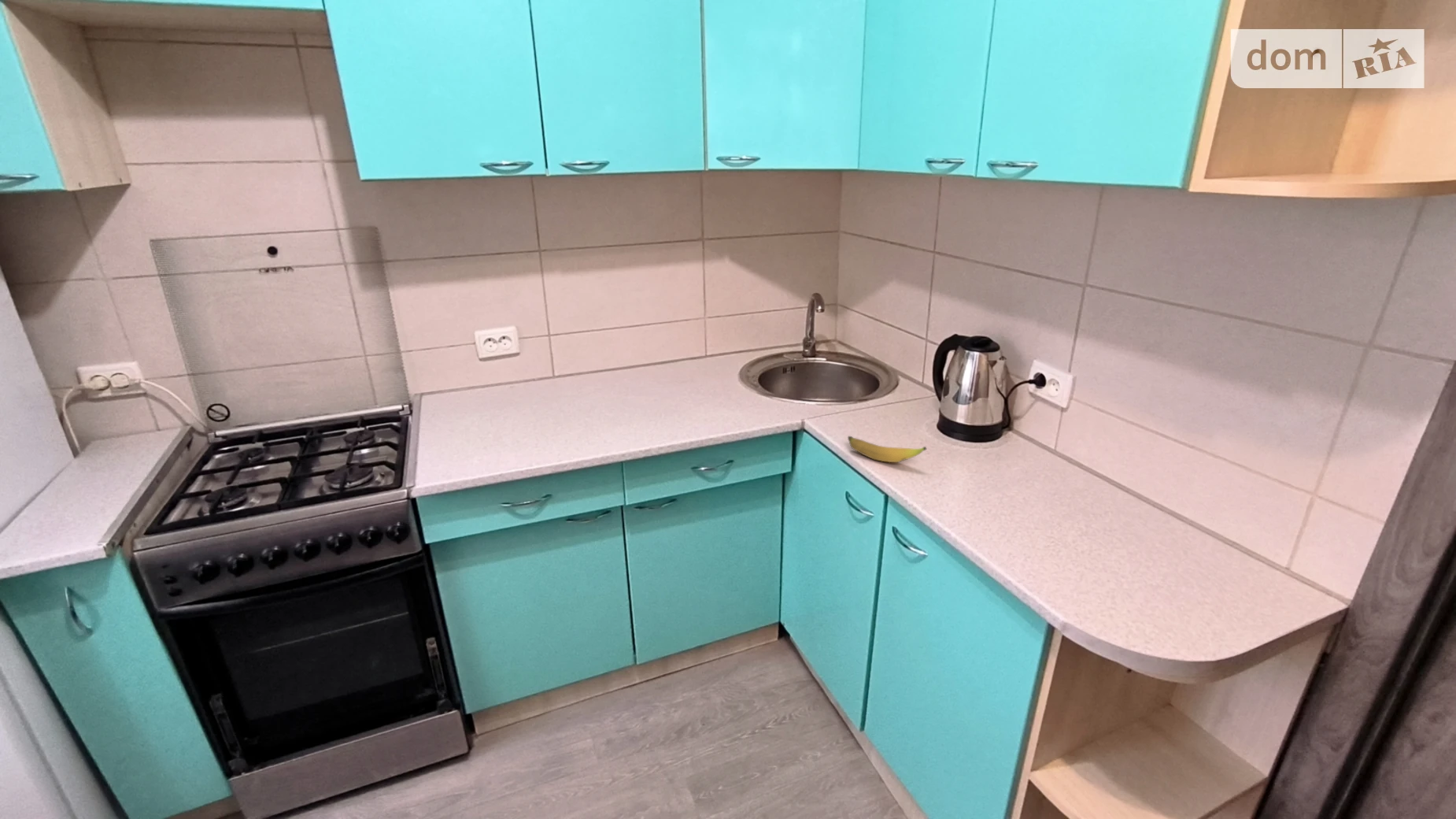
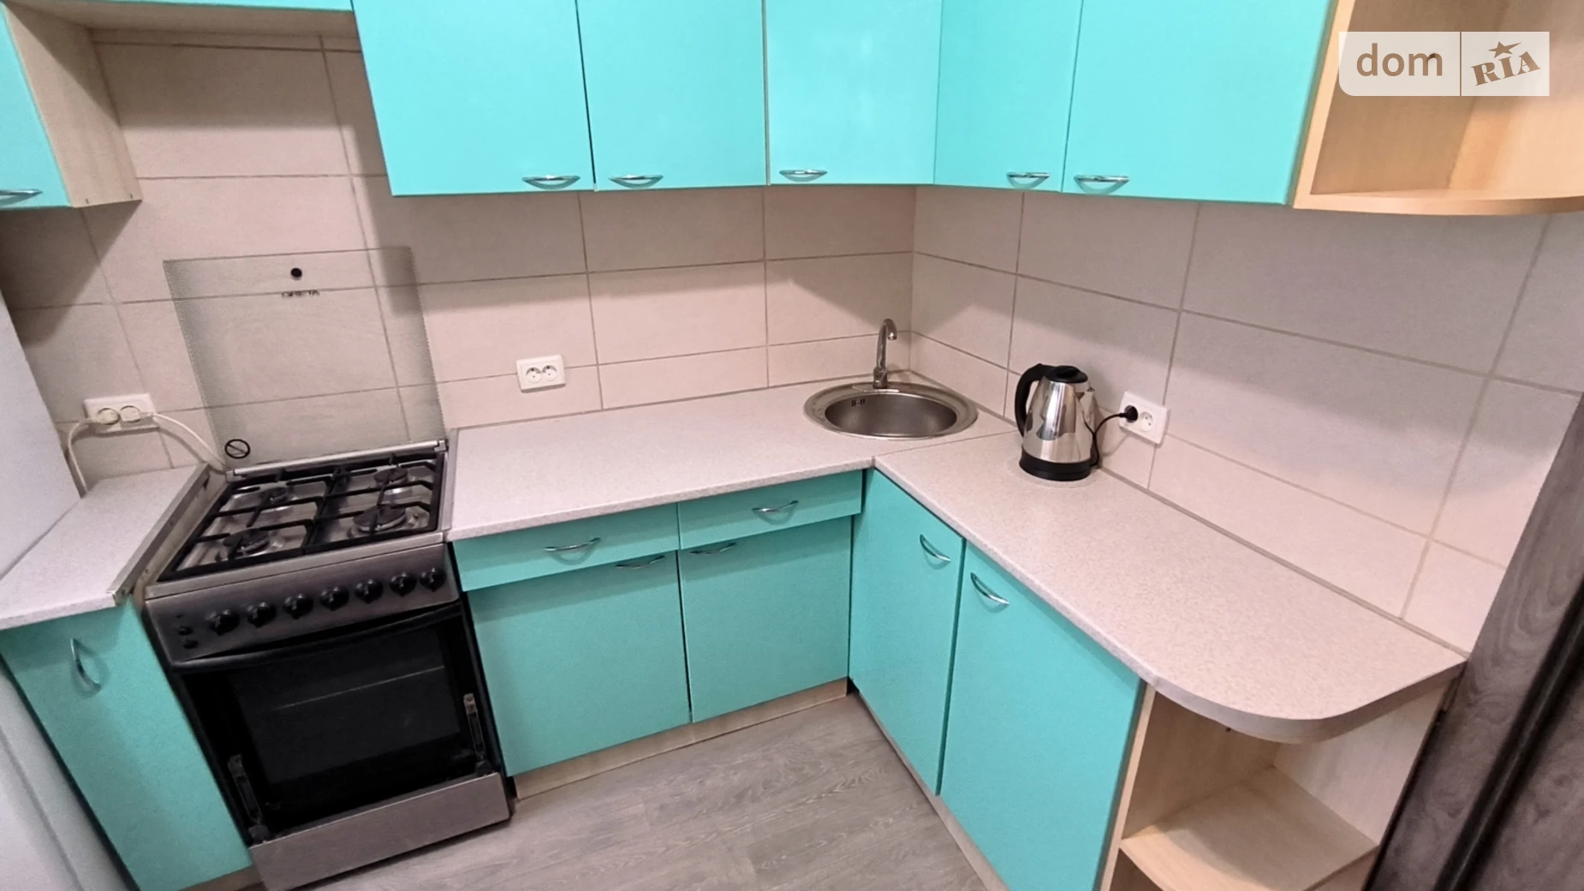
- banana (885, 449)
